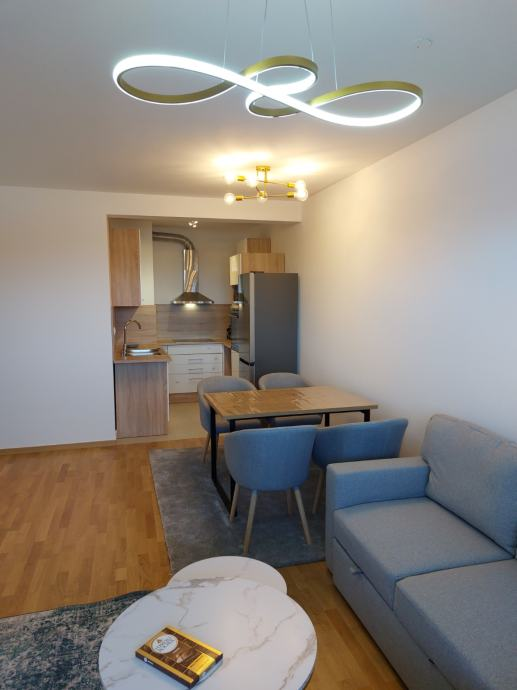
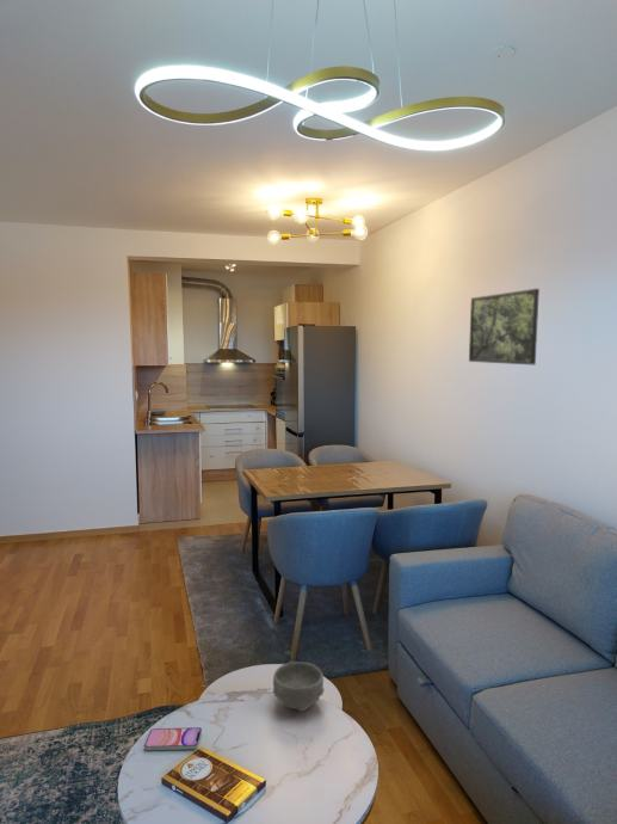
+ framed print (500, 328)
+ bowl (297, 689)
+ smartphone (173, 738)
